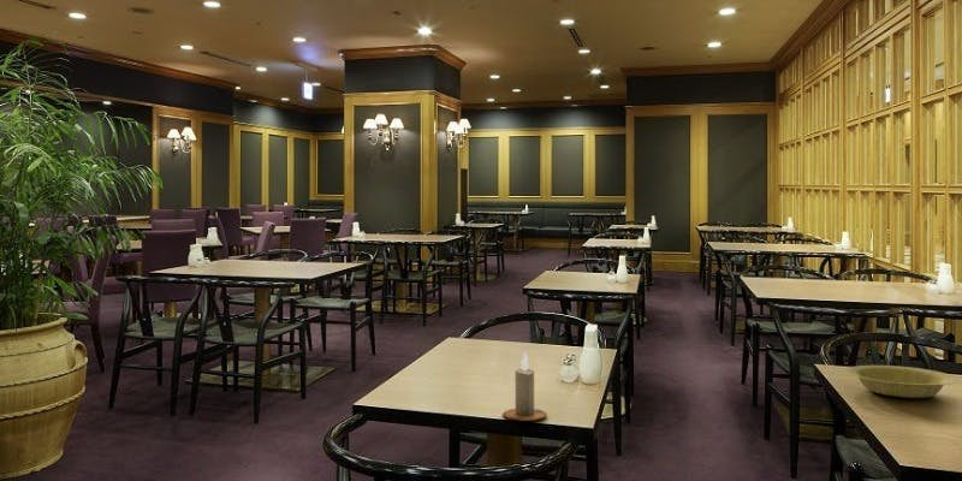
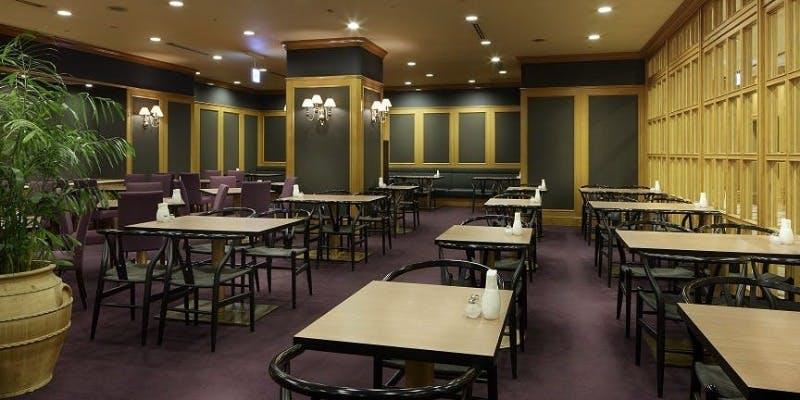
- bowl (899, 382)
- candle (524, 382)
